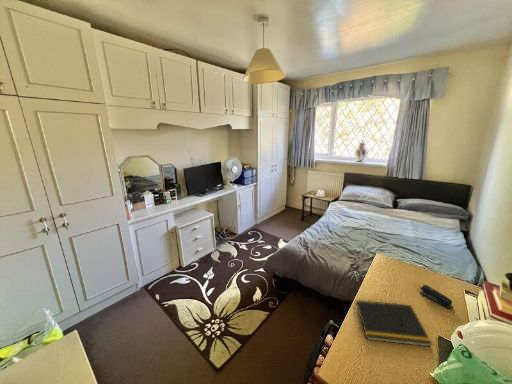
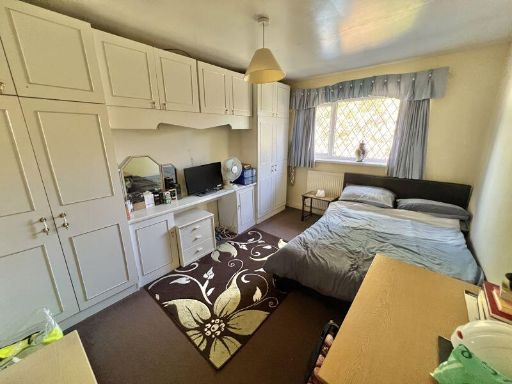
- stapler (436, 295)
- notepad (390, 321)
